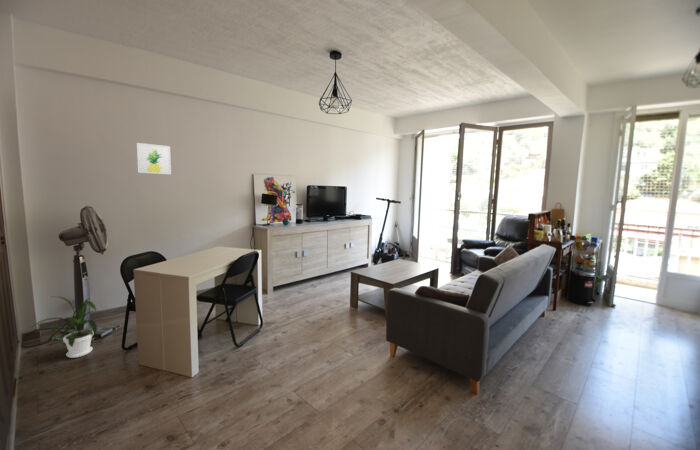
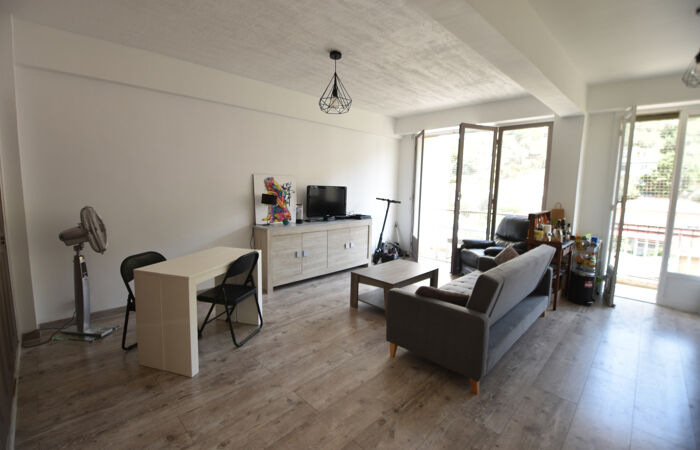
- house plant (75, 325)
- wall art (154, 159)
